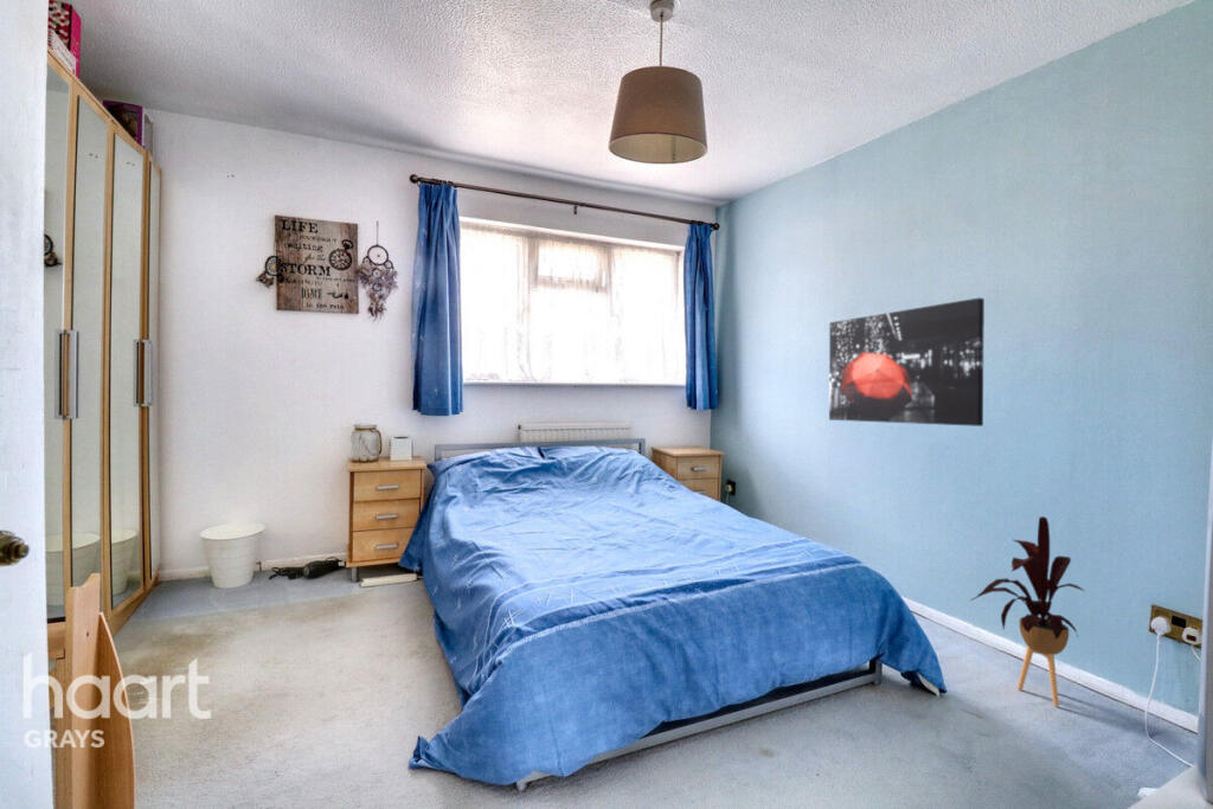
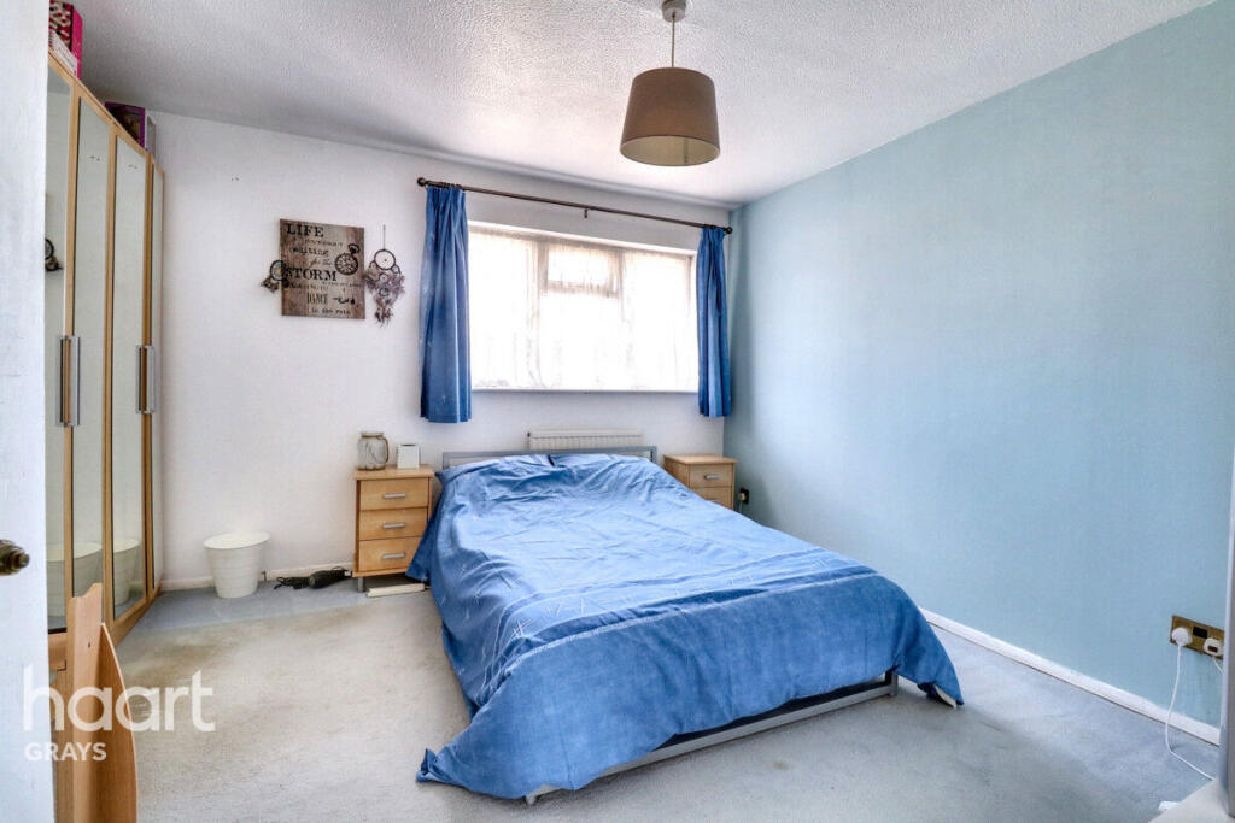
- wall art (896, 367)
- house plant (1029, 601)
